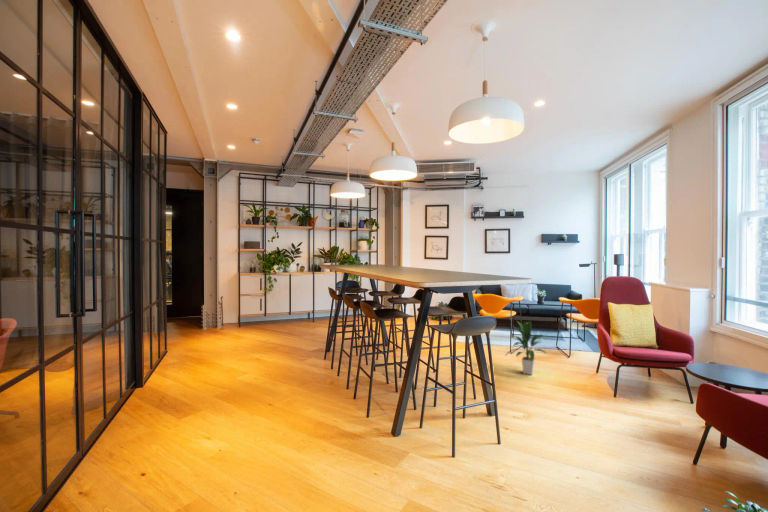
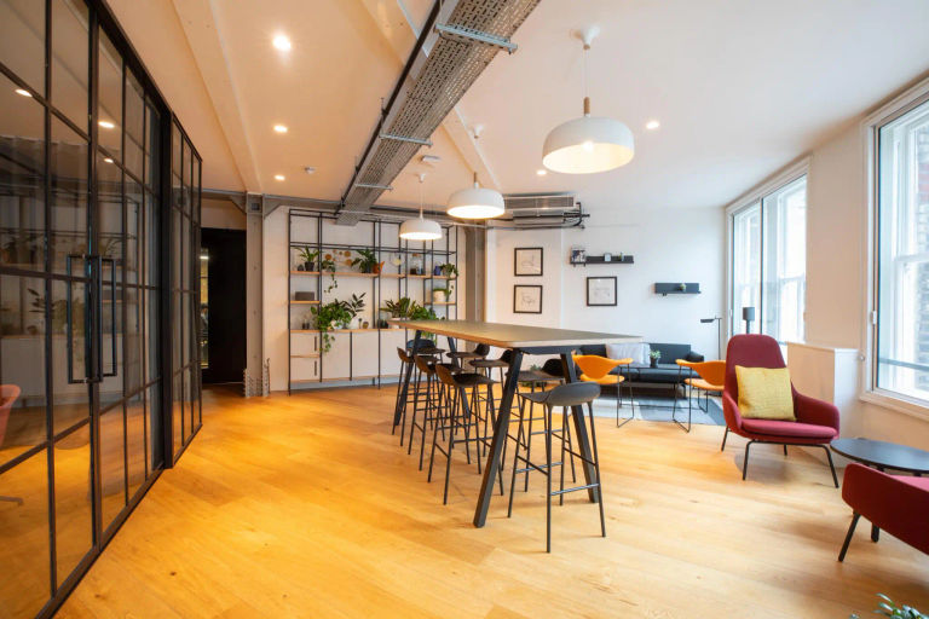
- indoor plant (526, 345)
